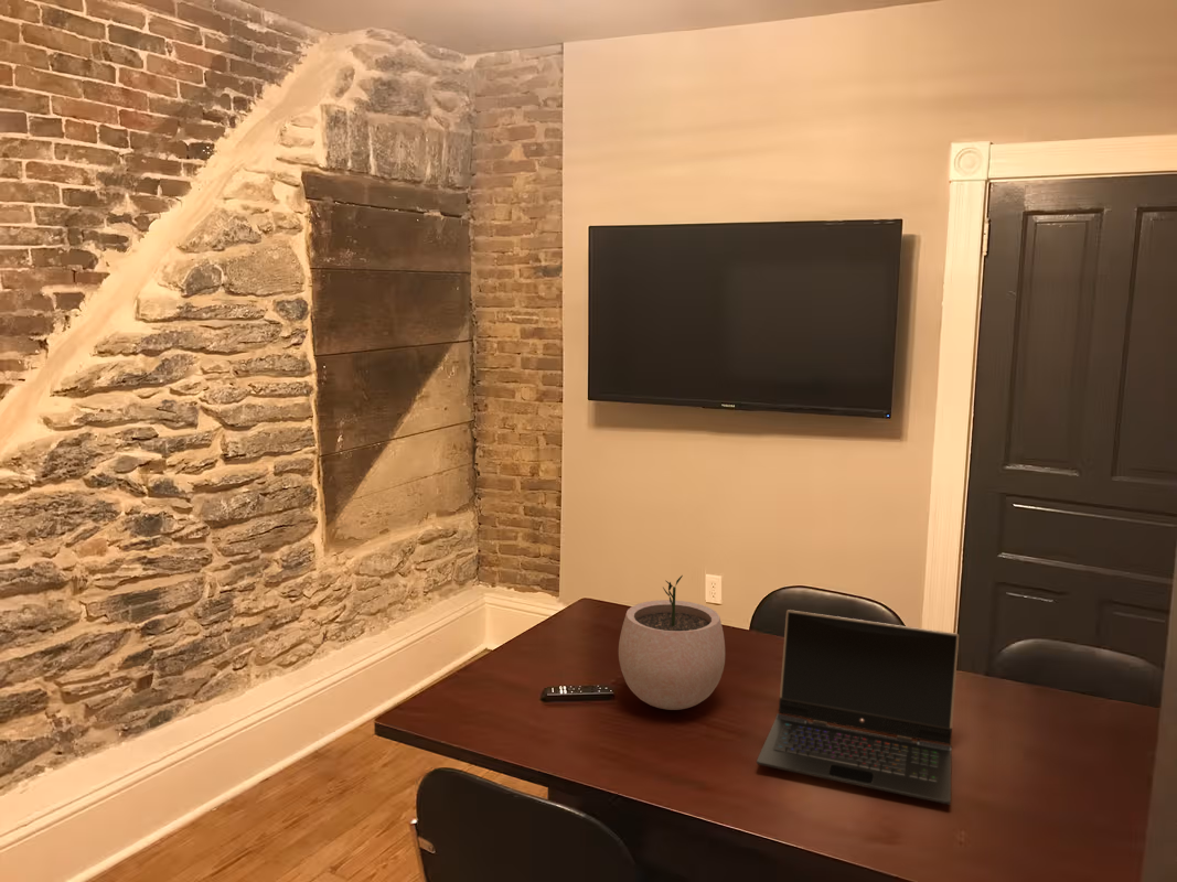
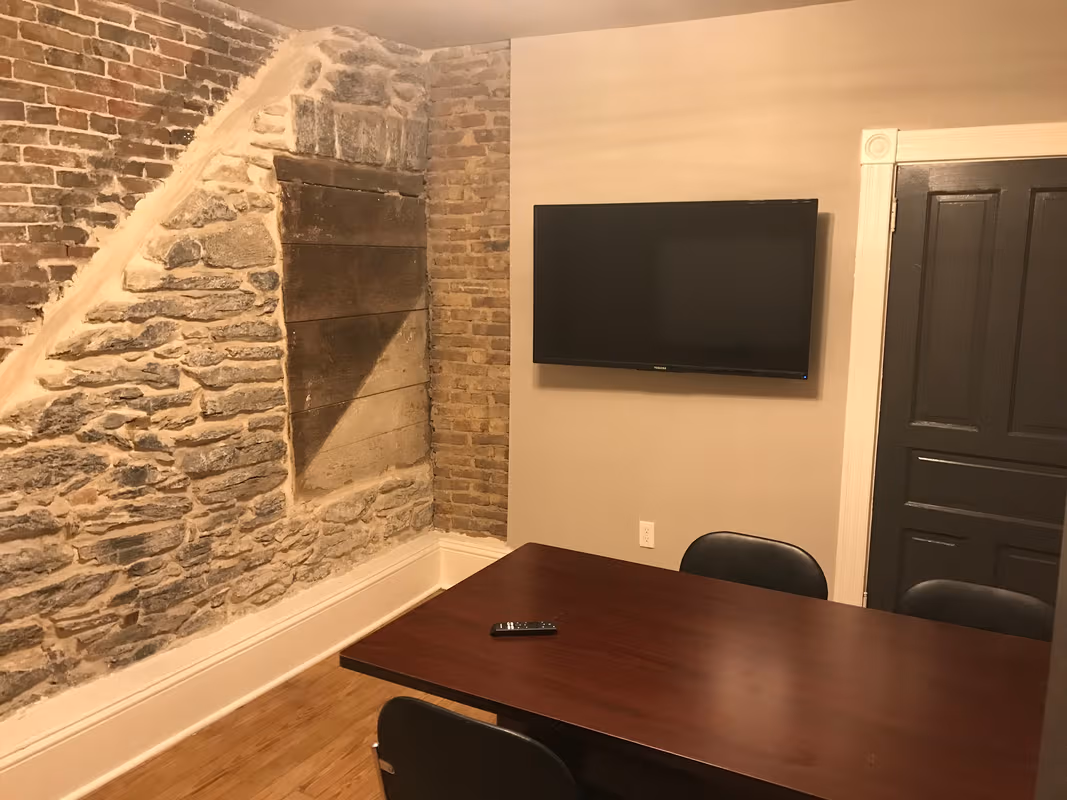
- plant pot (672, 639)
- laptop computer (859, 700)
